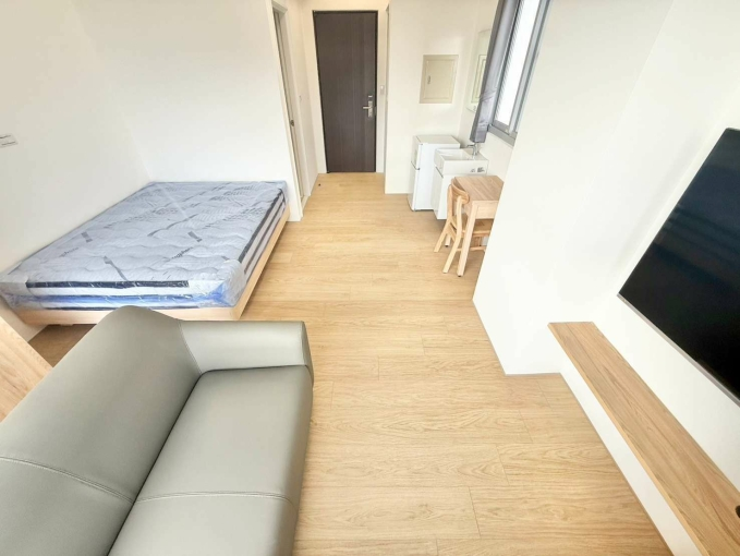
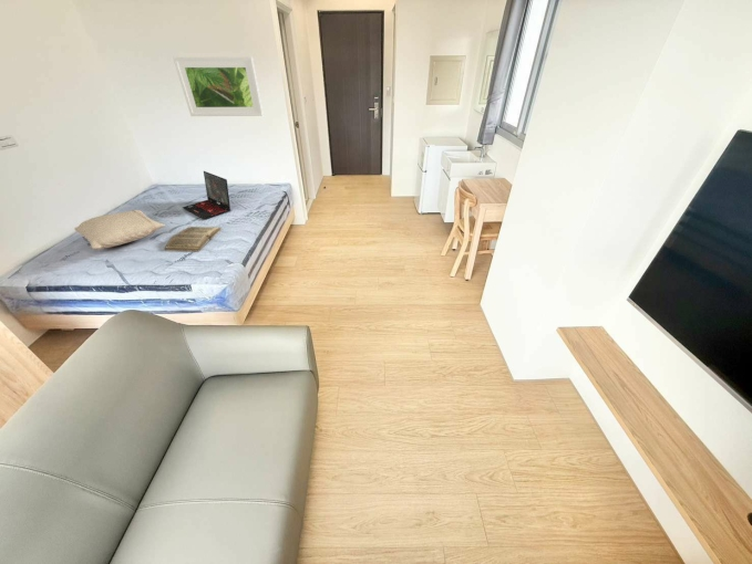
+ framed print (220, 87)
+ pillow (120, 228)
+ laptop (207, 194)
+ book (193, 236)
